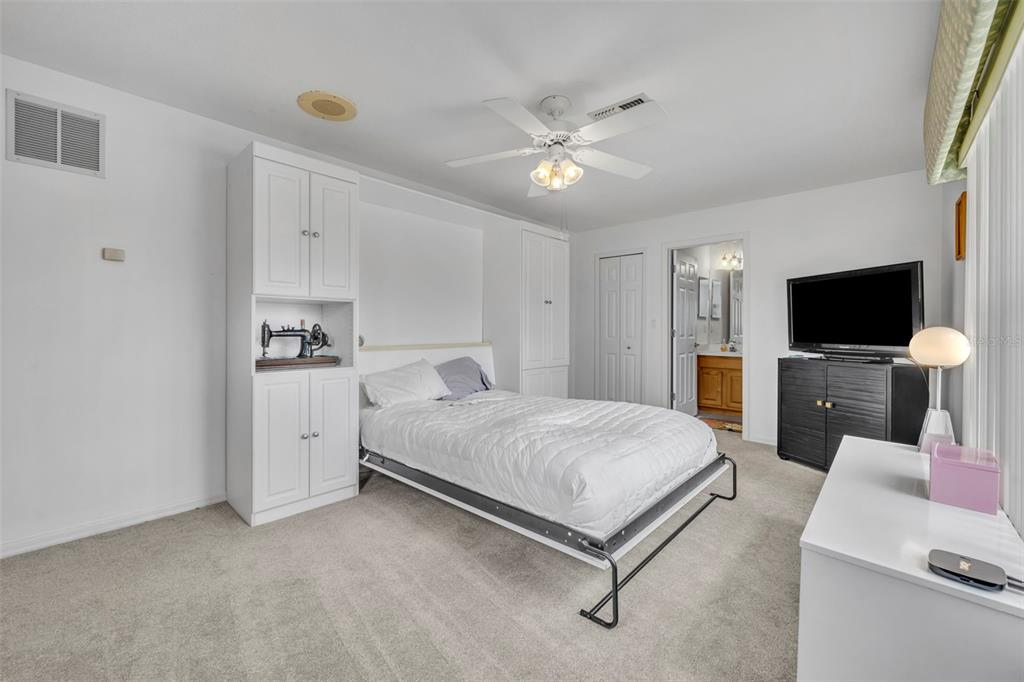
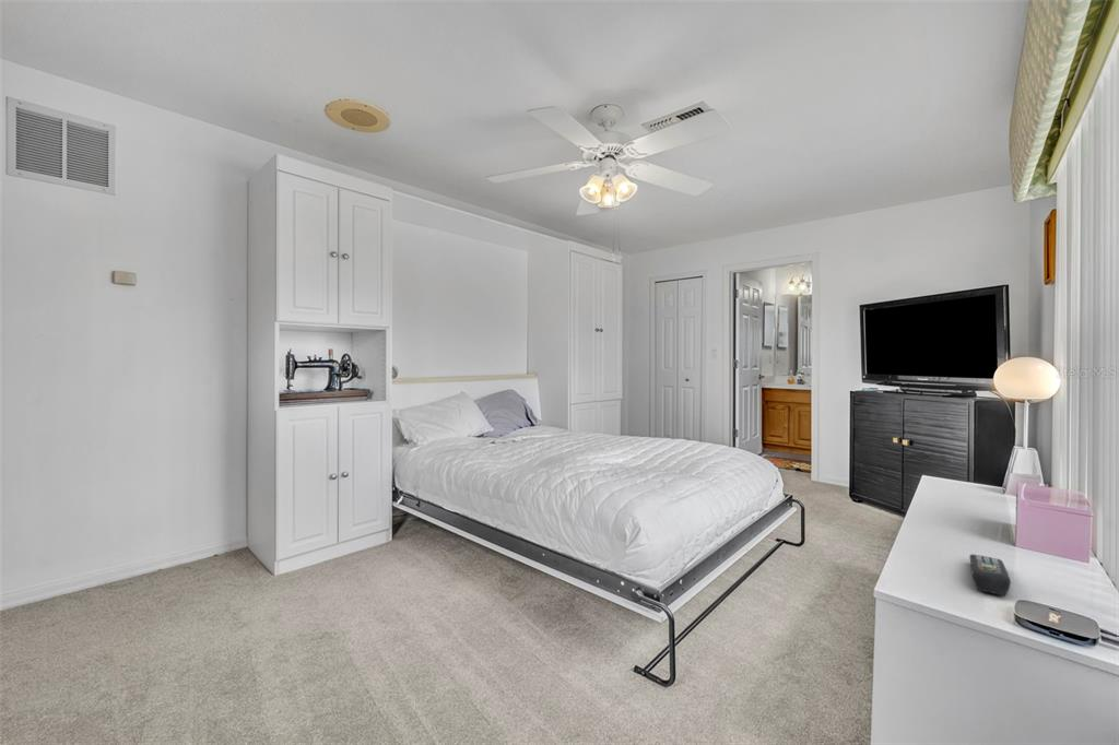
+ remote control (988, 570)
